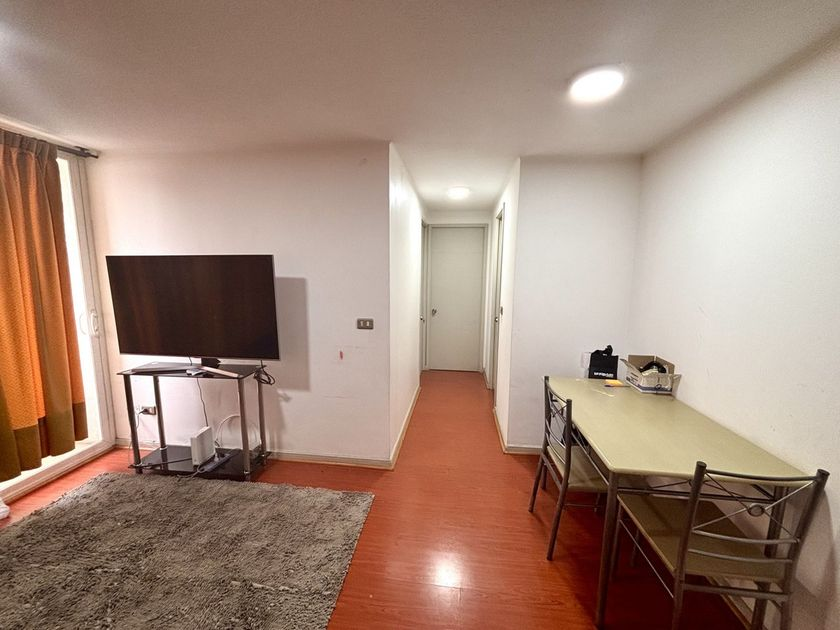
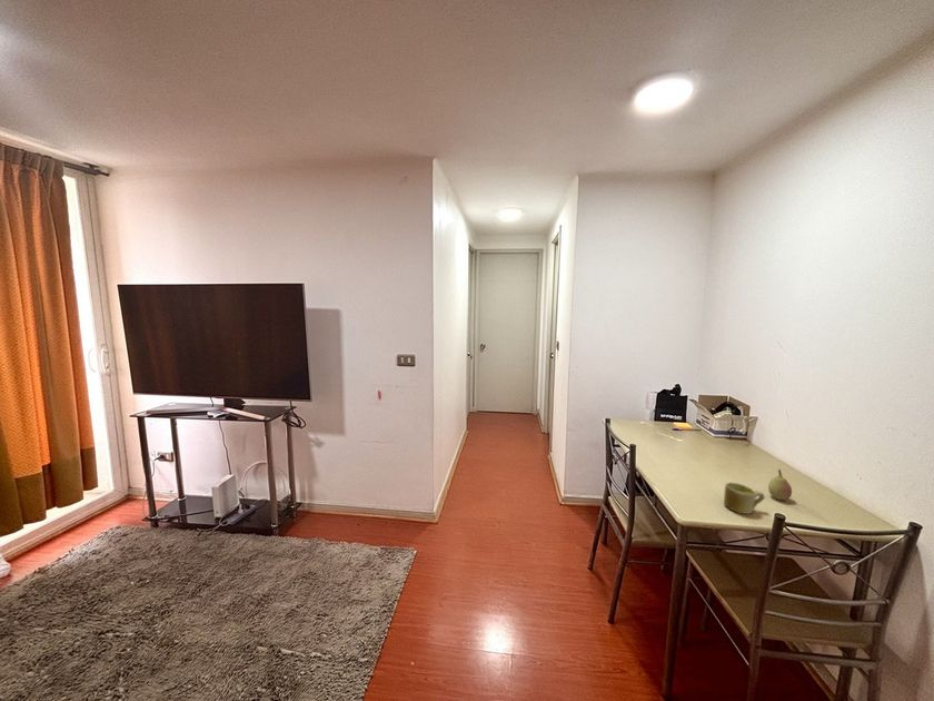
+ mug (744, 498)
+ fruit (779, 483)
